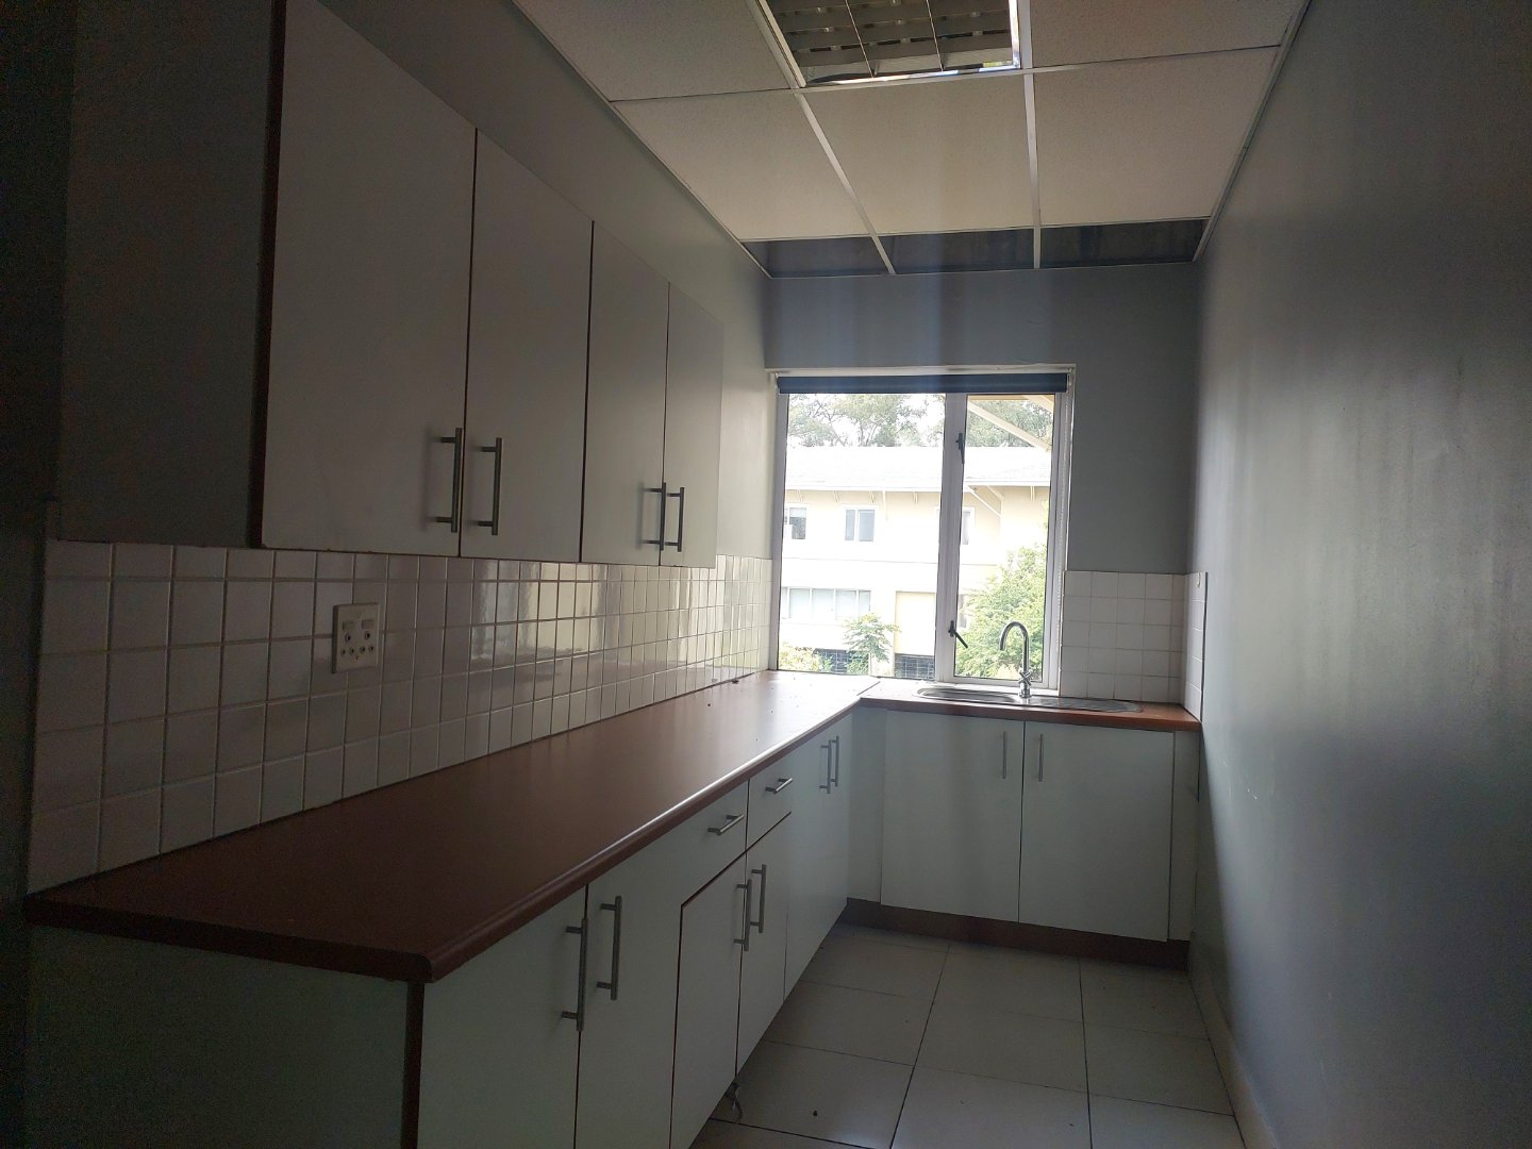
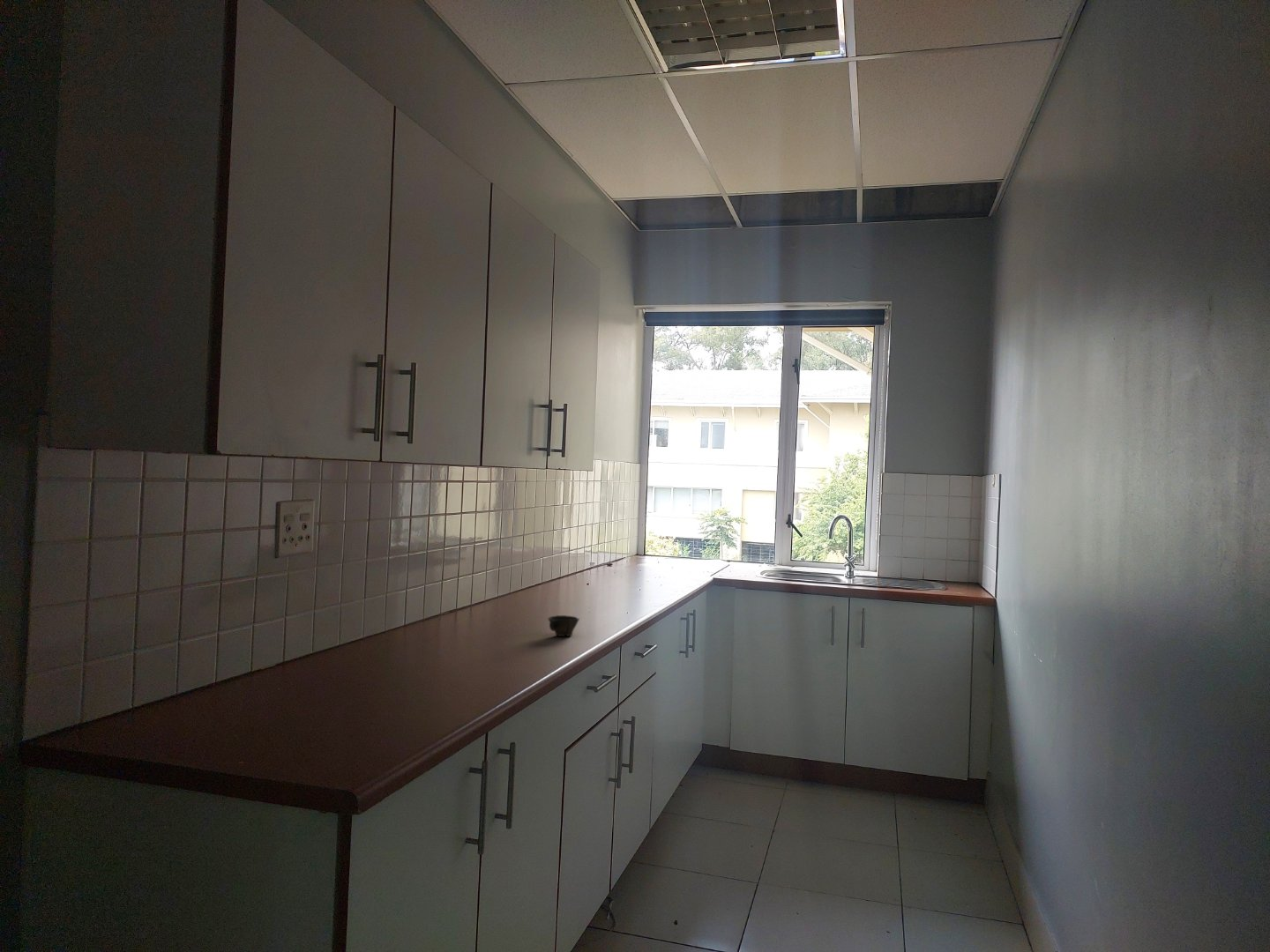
+ cup (561, 626)
